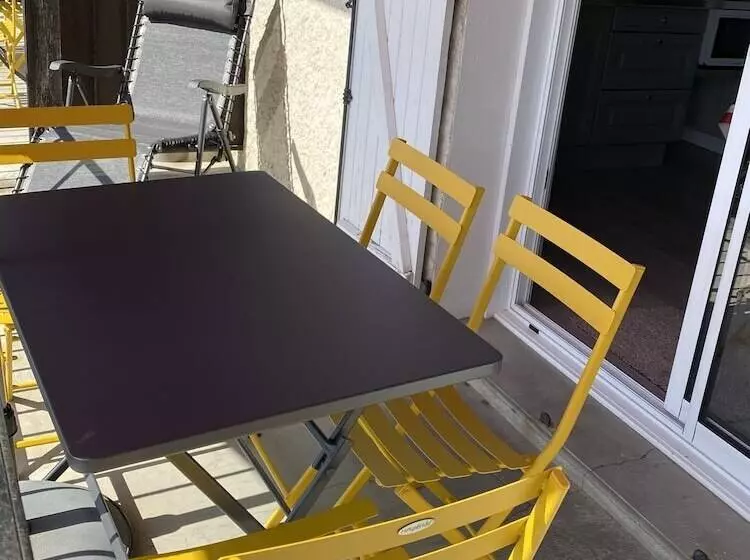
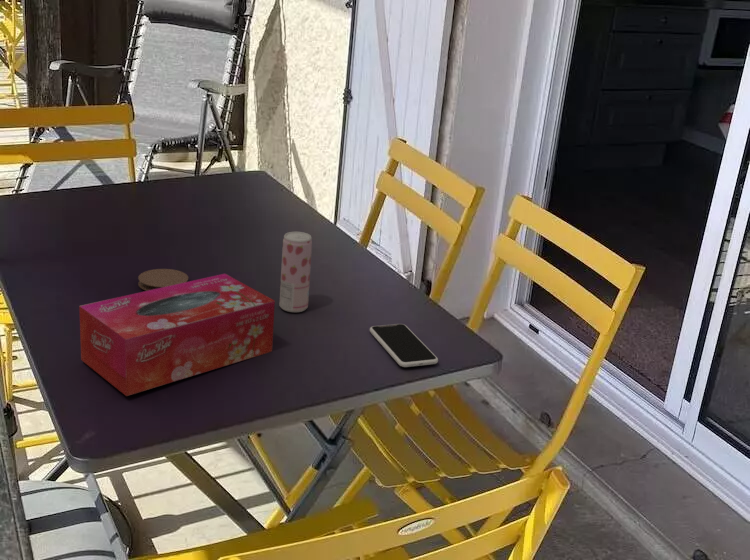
+ beverage can (295, 272)
+ tissue box (179, 329)
+ coaster (163, 280)
+ smartphone (402, 344)
